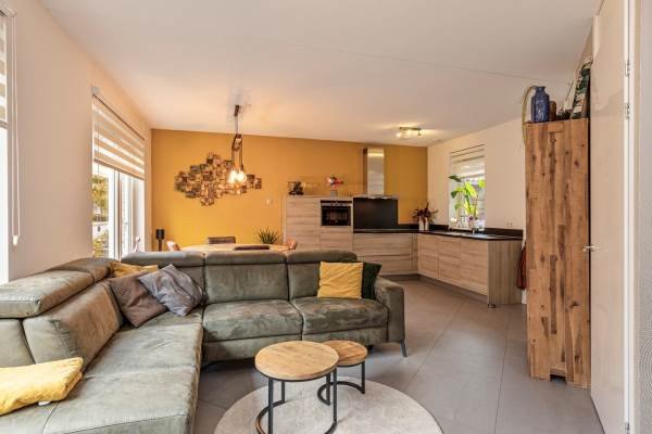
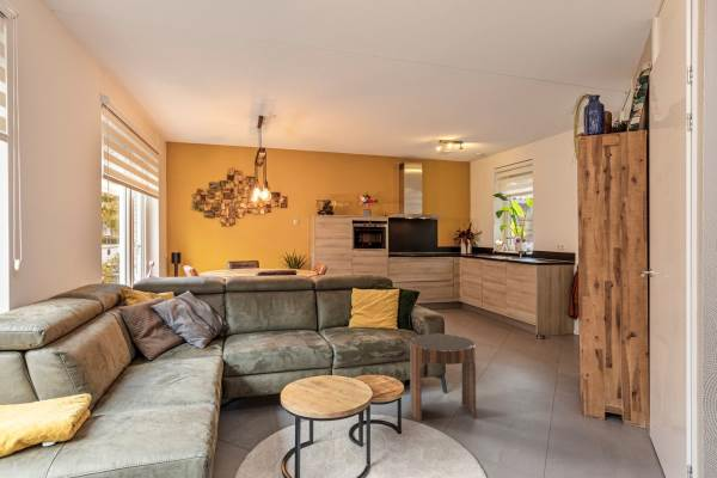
+ side table (442, 363)
